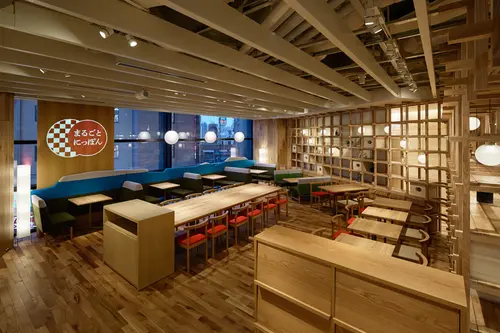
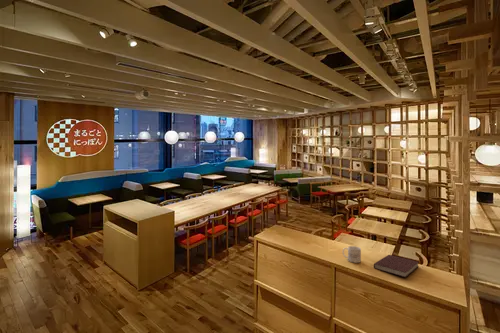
+ notebook (396, 265)
+ mug (351, 253)
